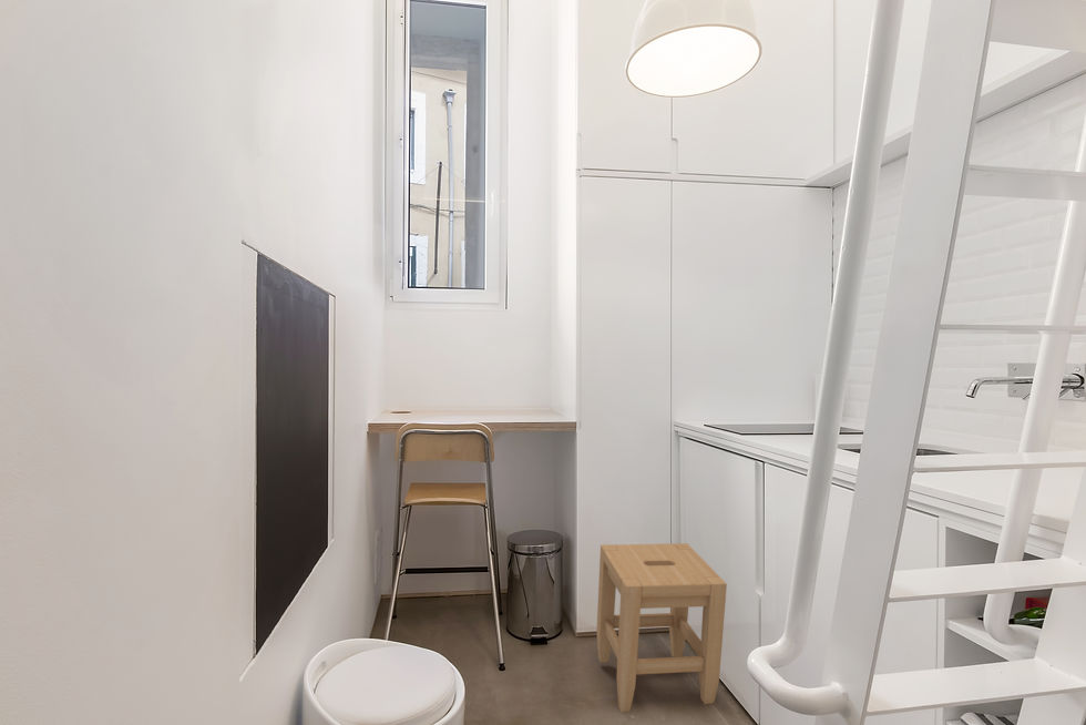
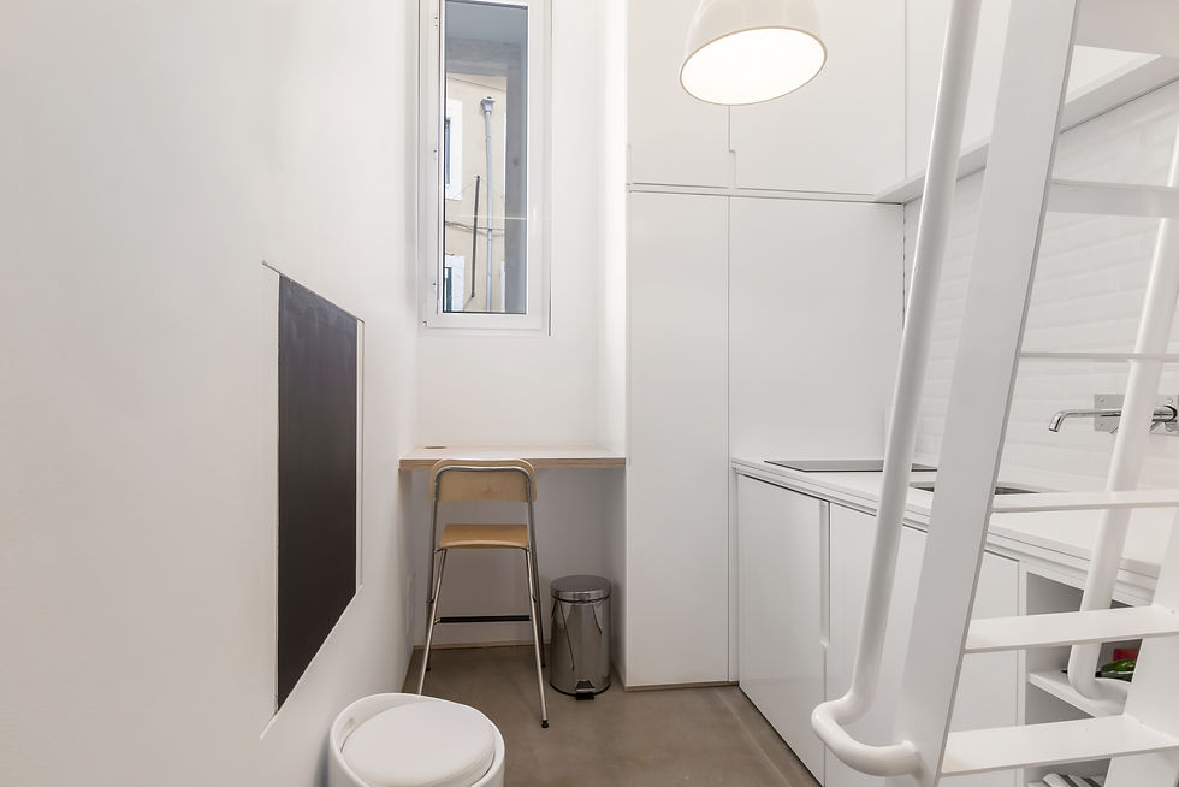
- stool (655, 622)
